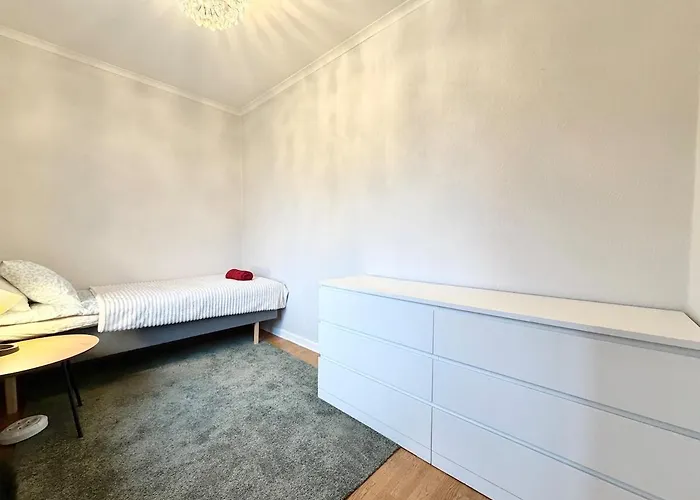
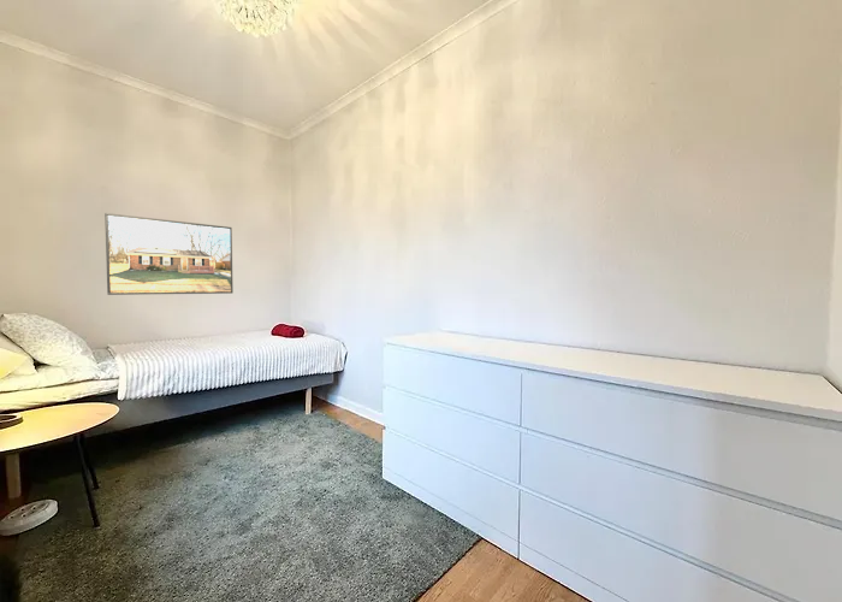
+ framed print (176, 258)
